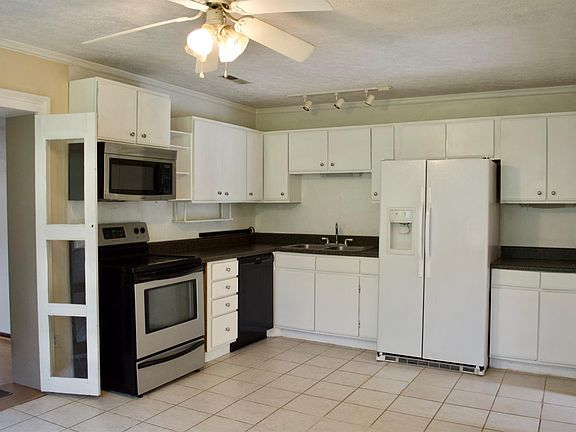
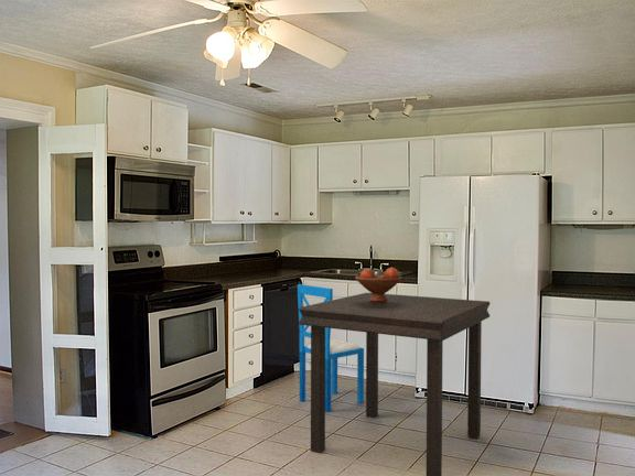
+ dining table (377, 374)
+ dining chair (330, 343)
+ fruit bowl (378, 283)
